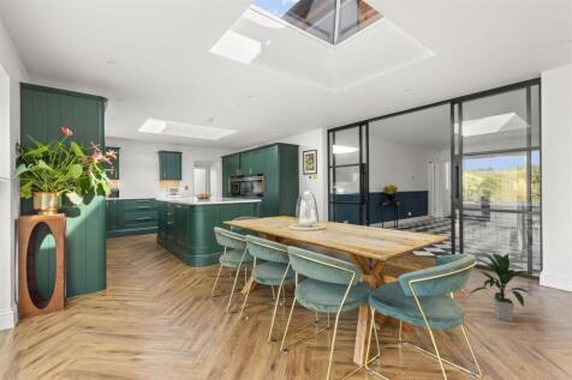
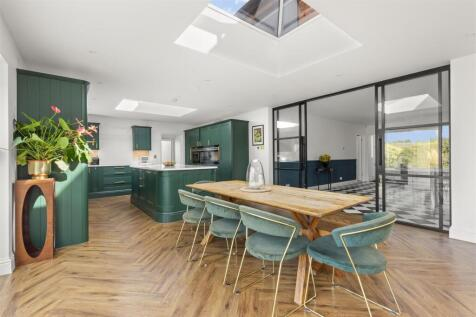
- indoor plant (499, 283)
